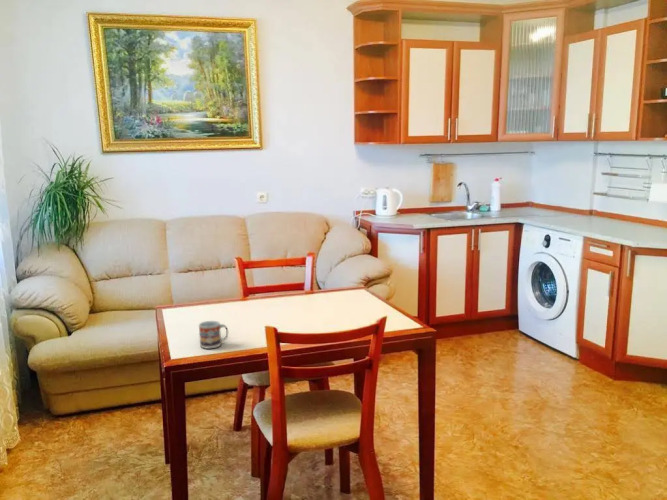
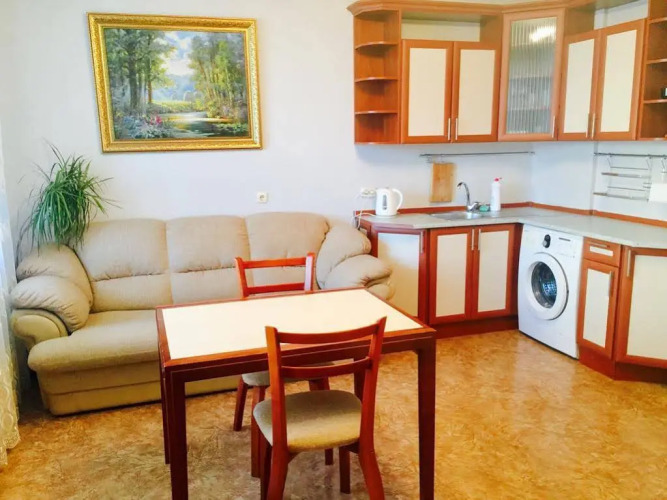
- cup (213, 333)
